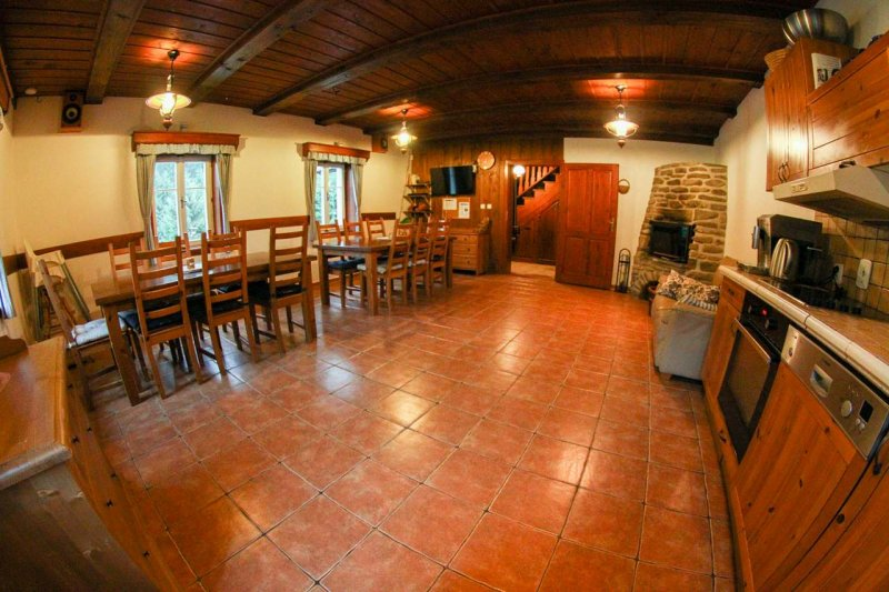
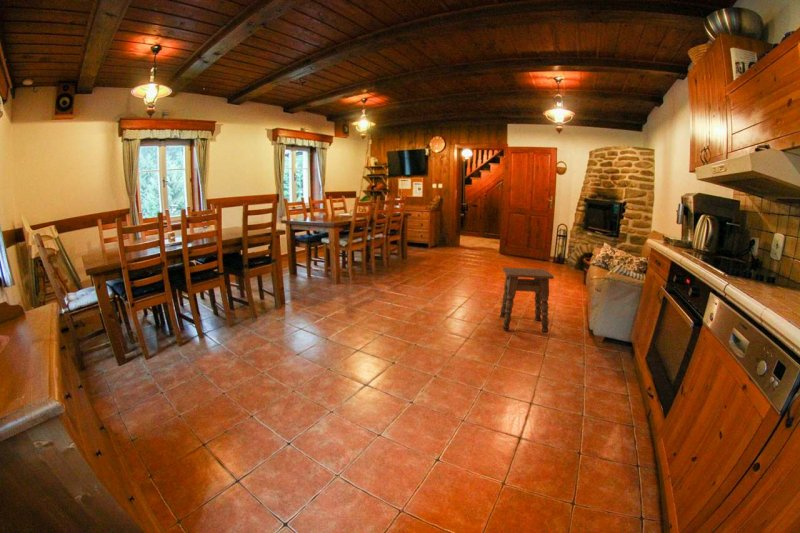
+ side table (524, 290)
